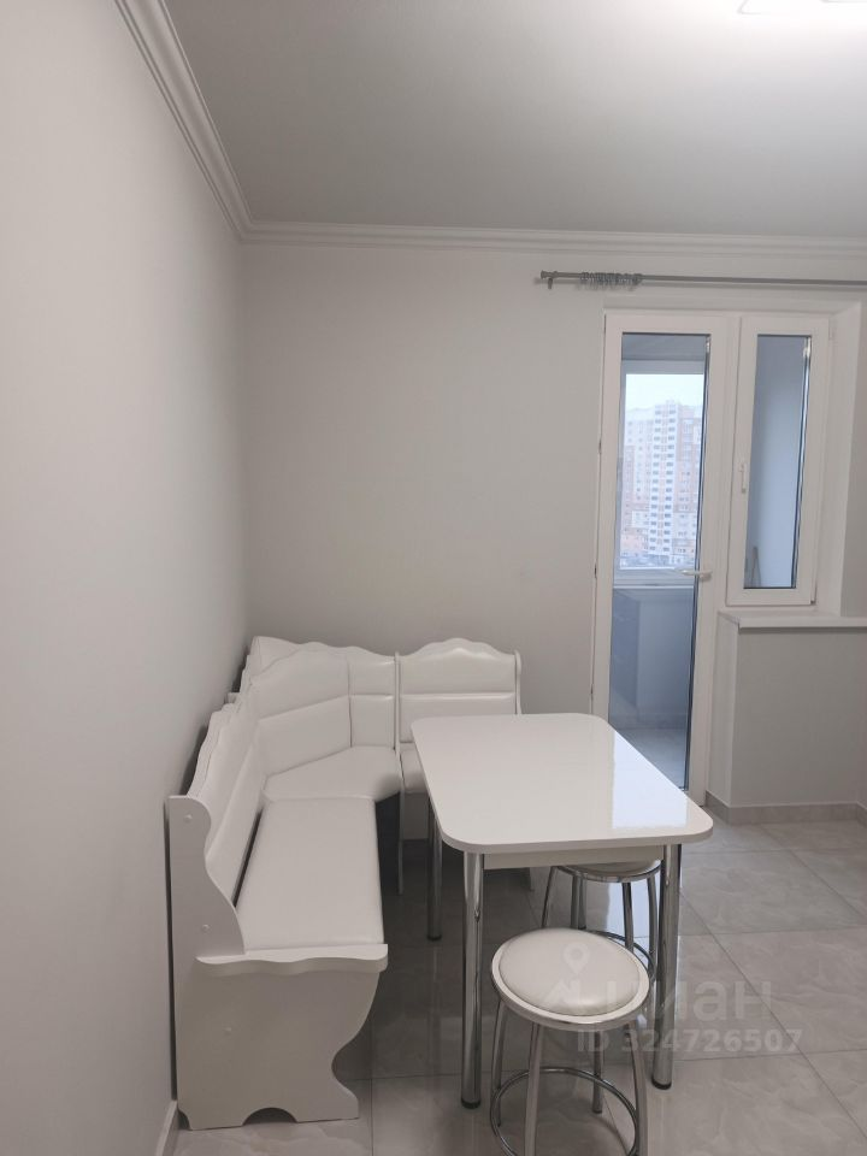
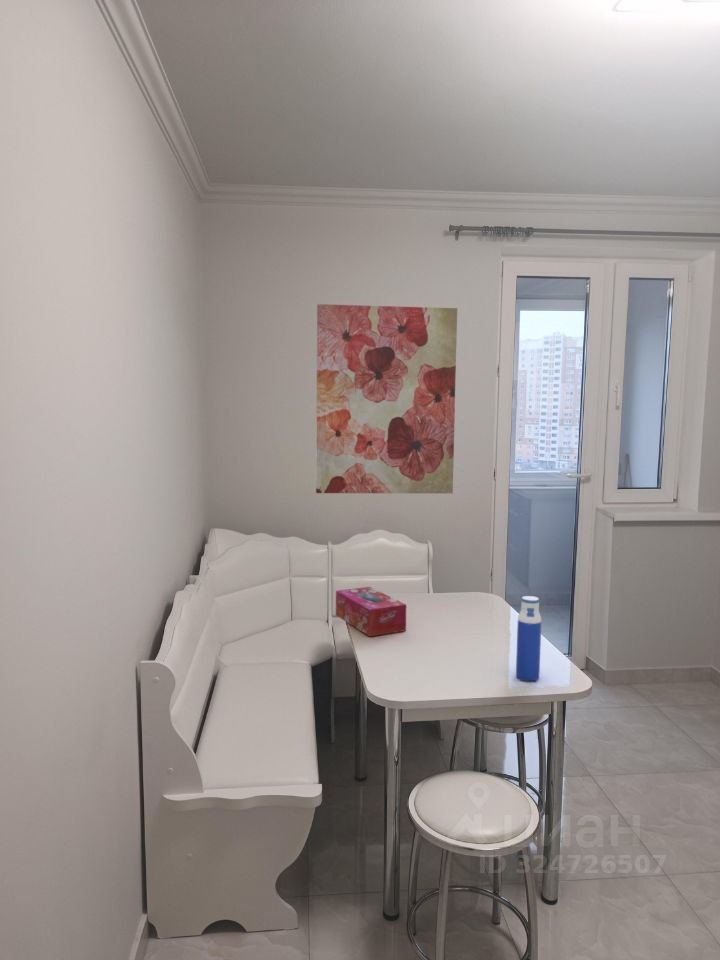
+ wall art (386, 401)
+ water bottle (528, 637)
+ tissue box (369, 610)
